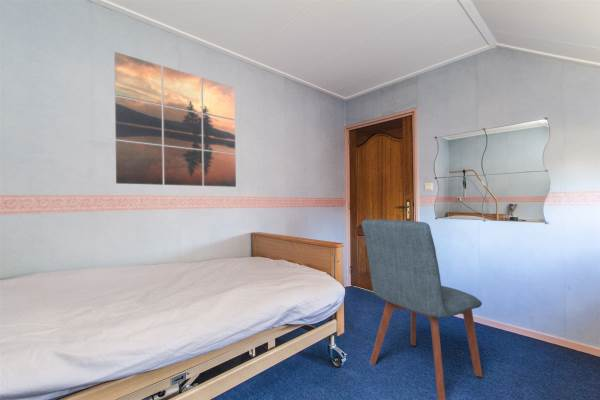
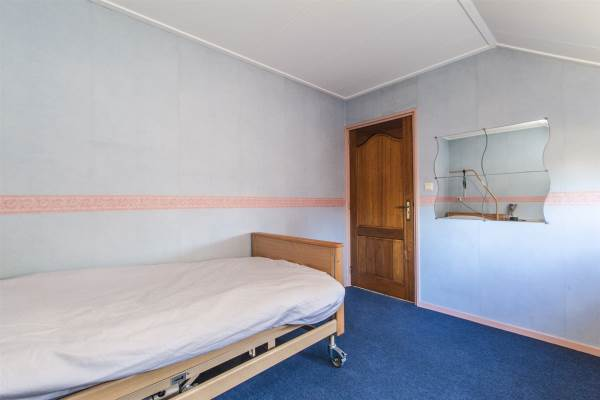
- wall art (183, 128)
- chair (418, 294)
